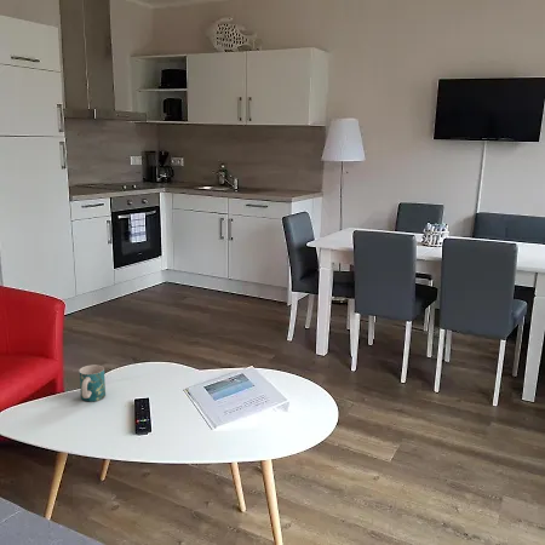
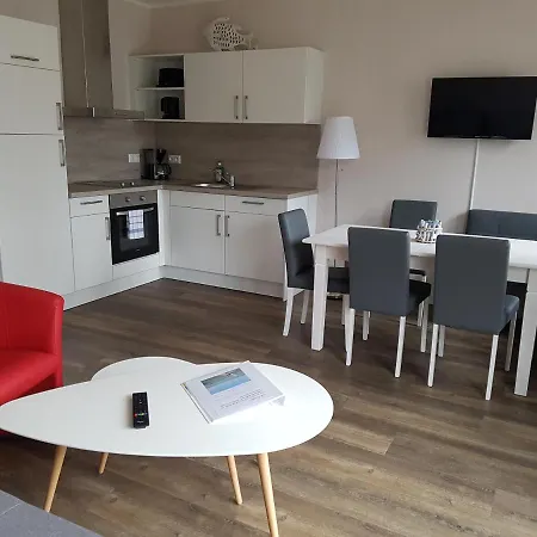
- mug (90, 385)
